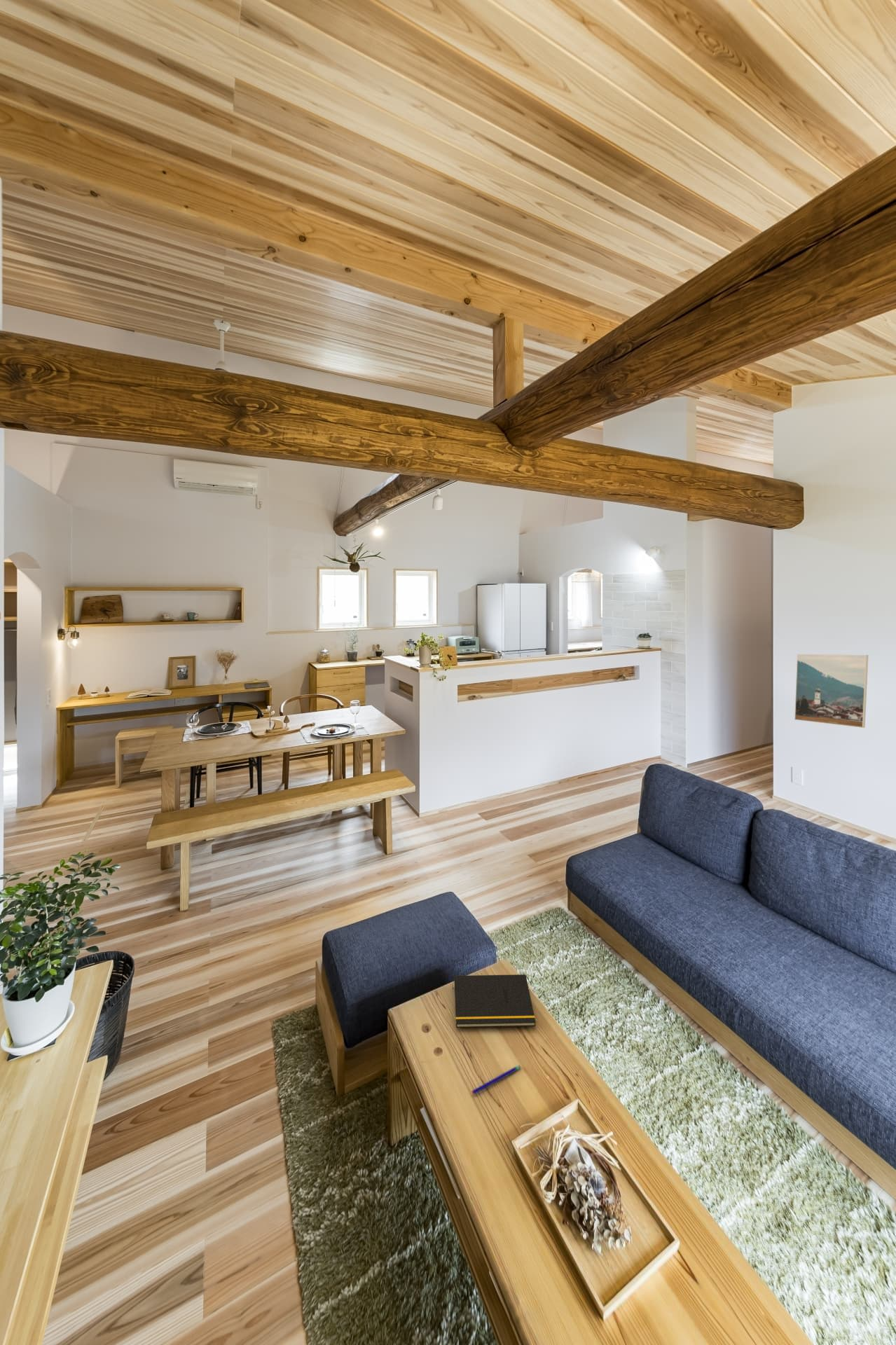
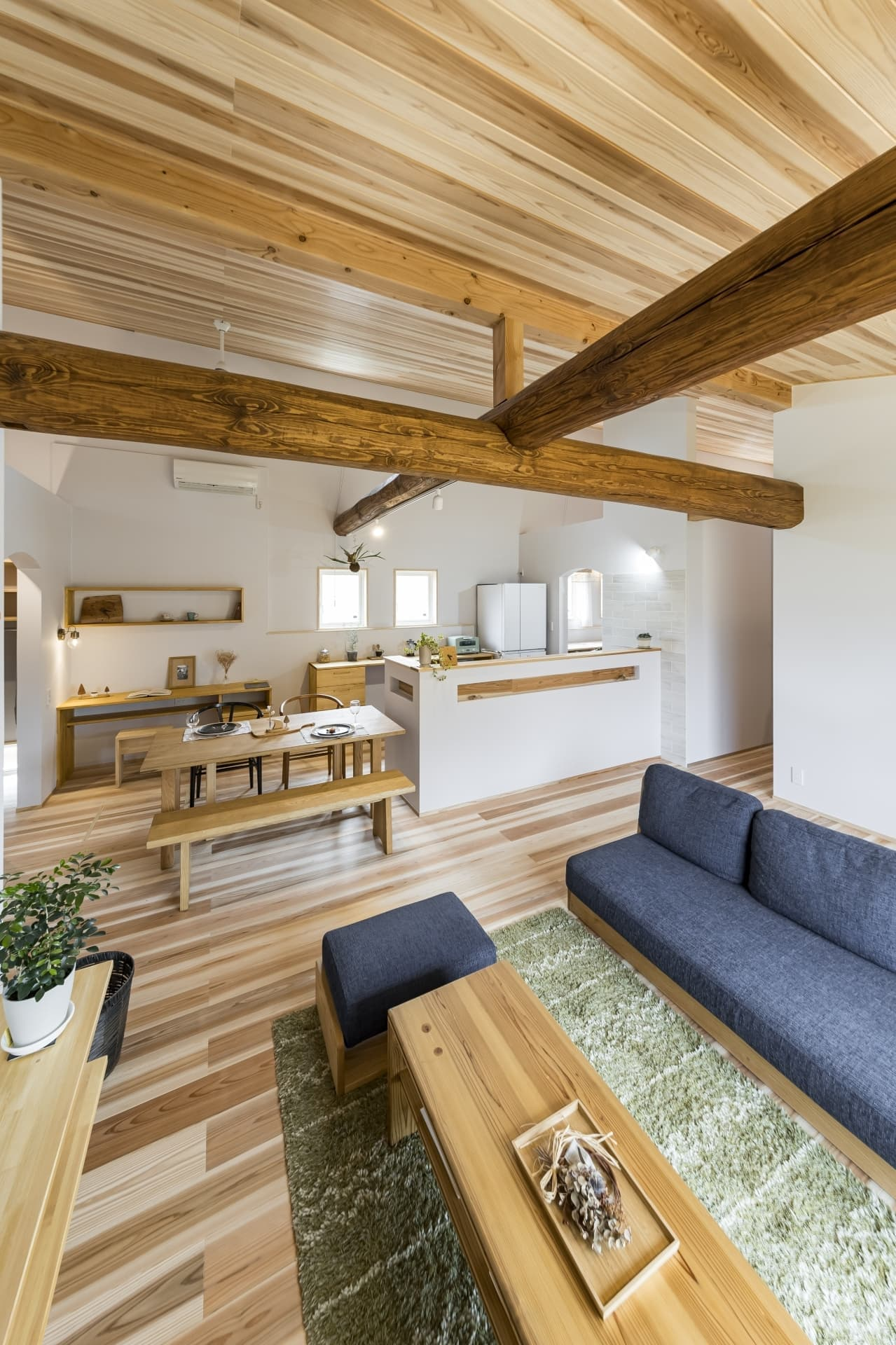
- notepad (492, 1000)
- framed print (829, 689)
- pen (497, 1079)
